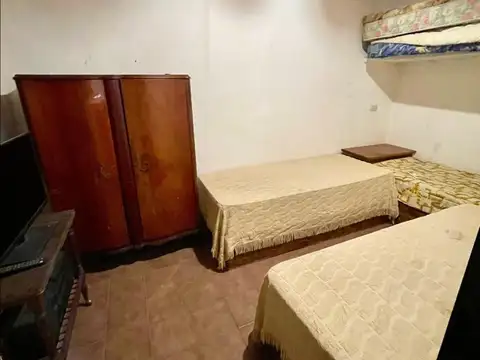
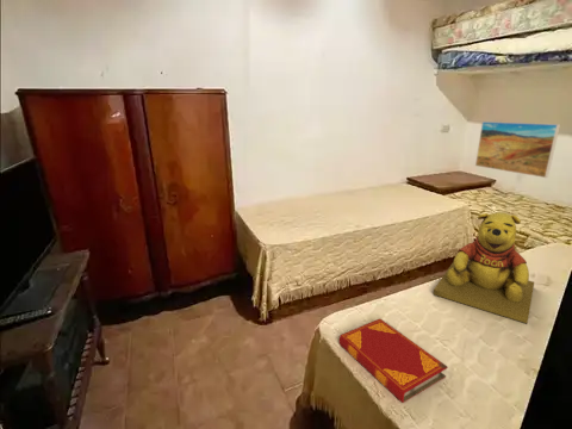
+ teddy bear (491, 254)
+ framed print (512, 147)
+ hardback book (388, 354)
